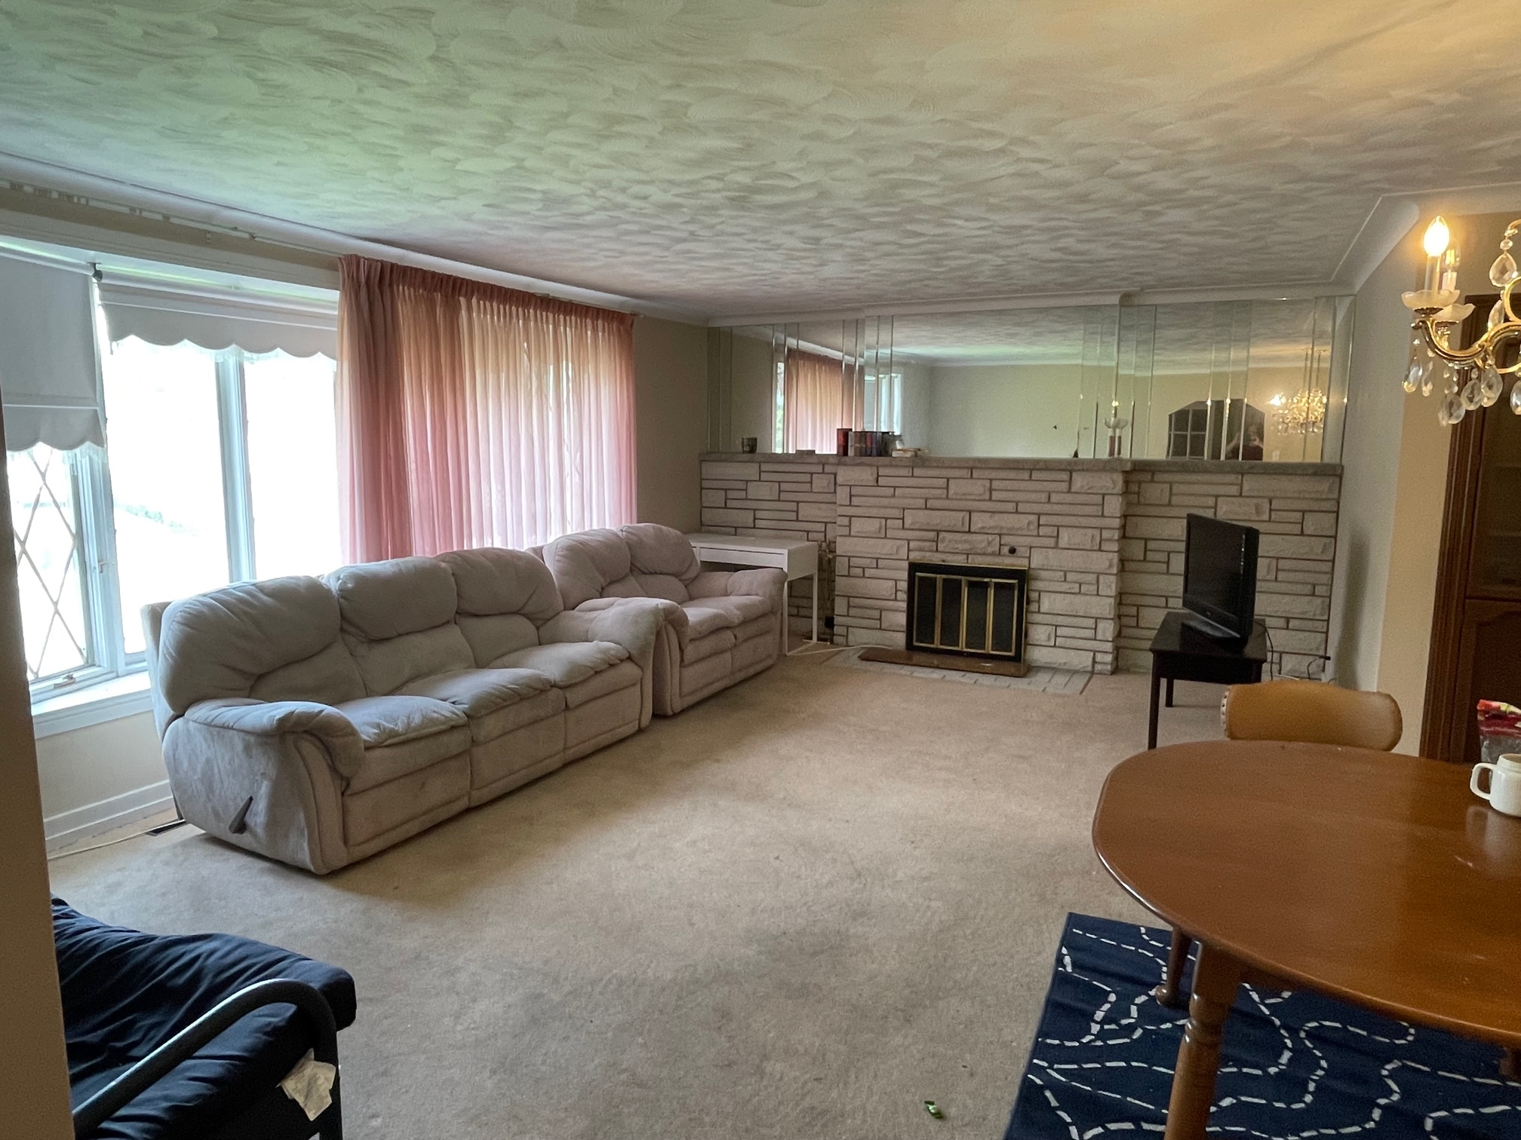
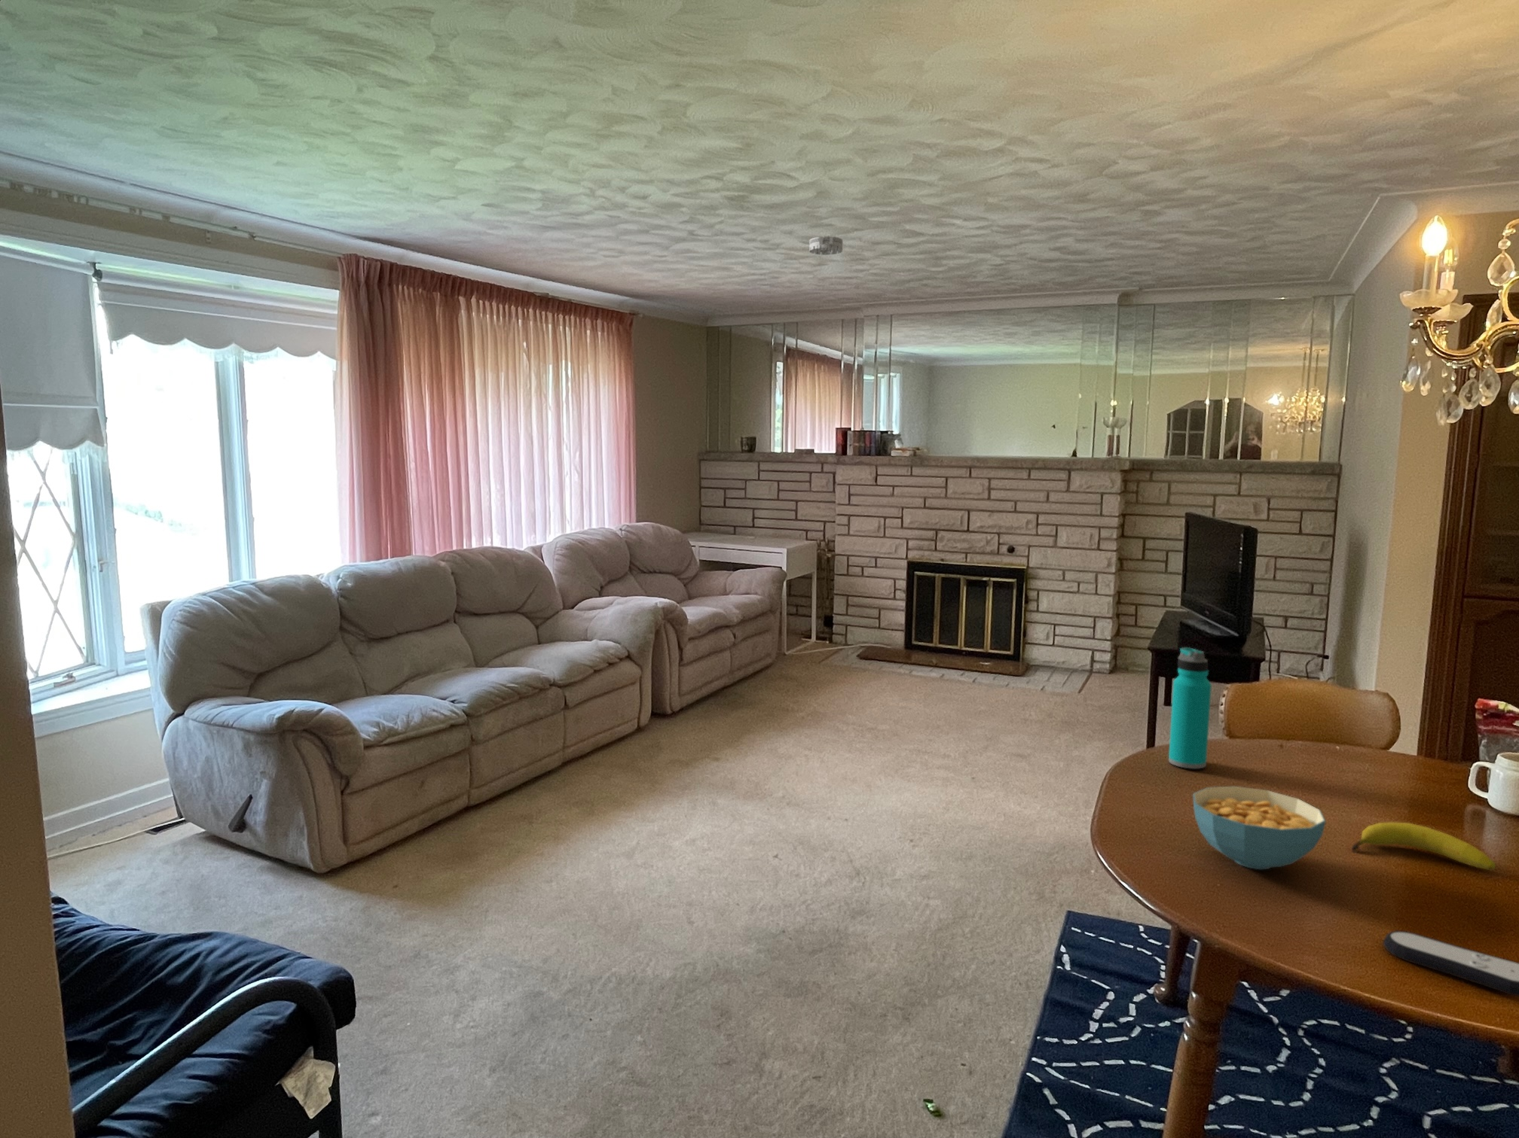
+ remote control (1457, 960)
+ cereal bowl (1255, 834)
+ fruit (1420, 842)
+ water bottle (1190, 706)
+ smoke detector (825, 245)
